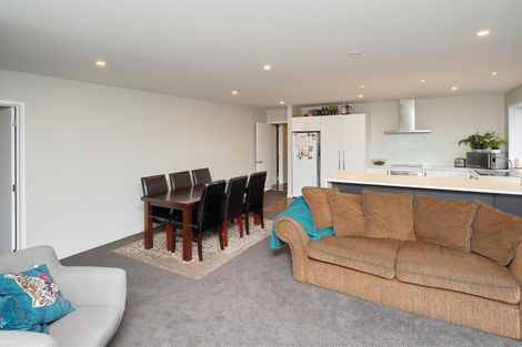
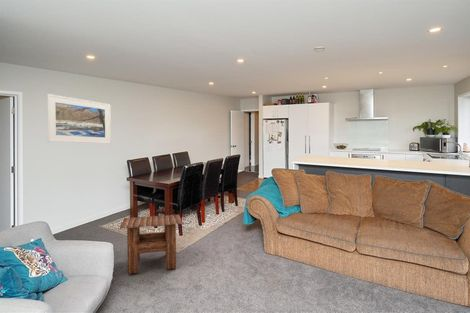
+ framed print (82, 121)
+ side table (152, 242)
